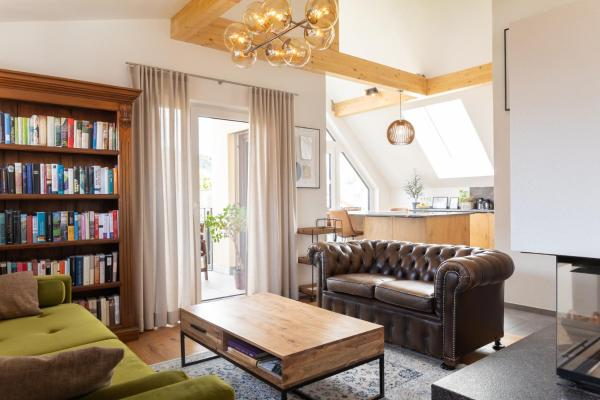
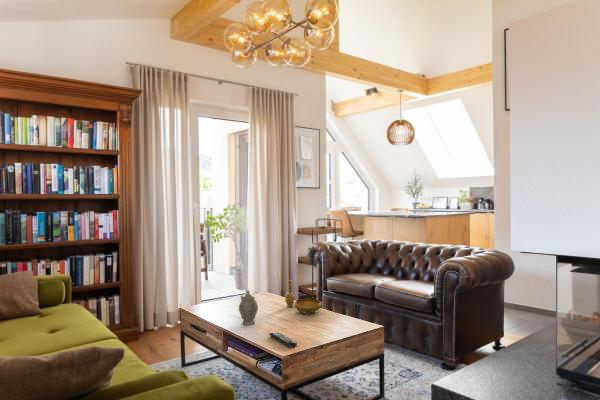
+ decorative bowl (301, 299)
+ remote control (282, 339)
+ chinaware (248, 306)
